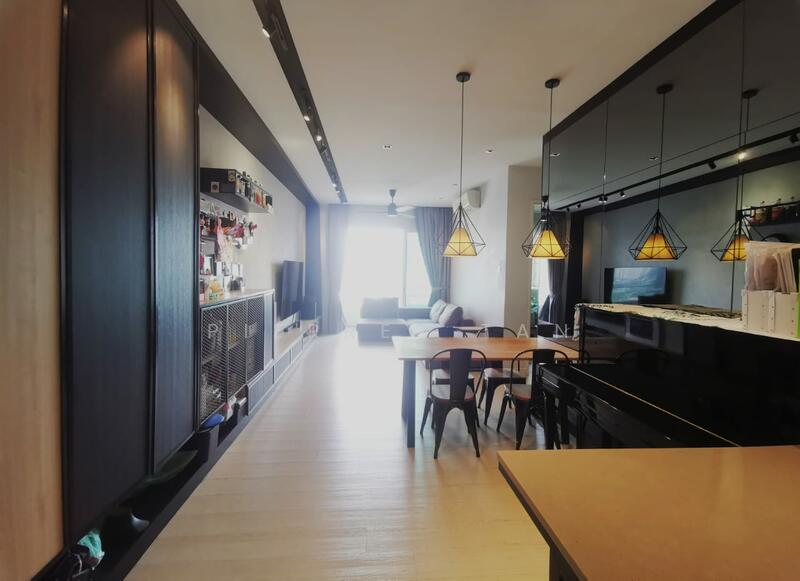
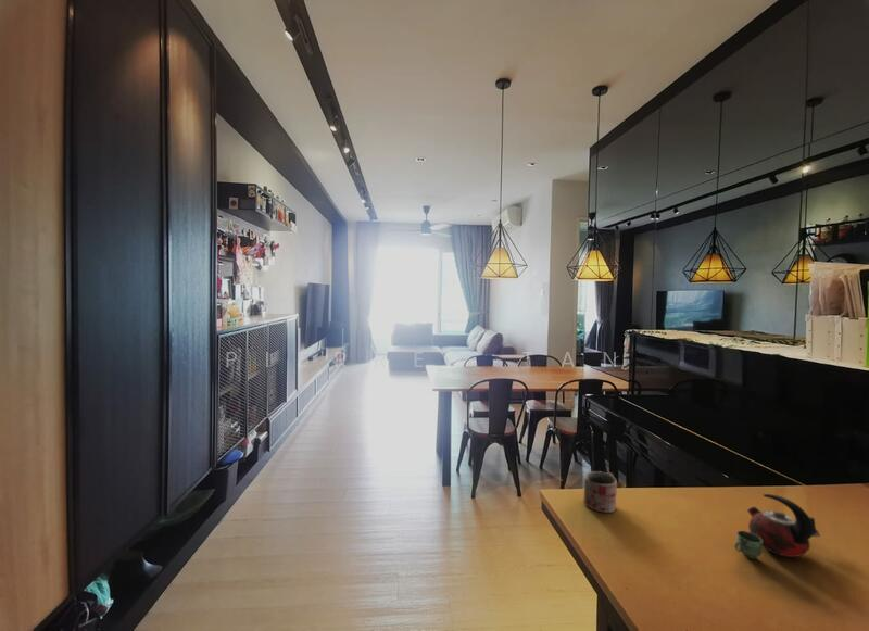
+ mug (603, 490)
+ kettle (776, 522)
